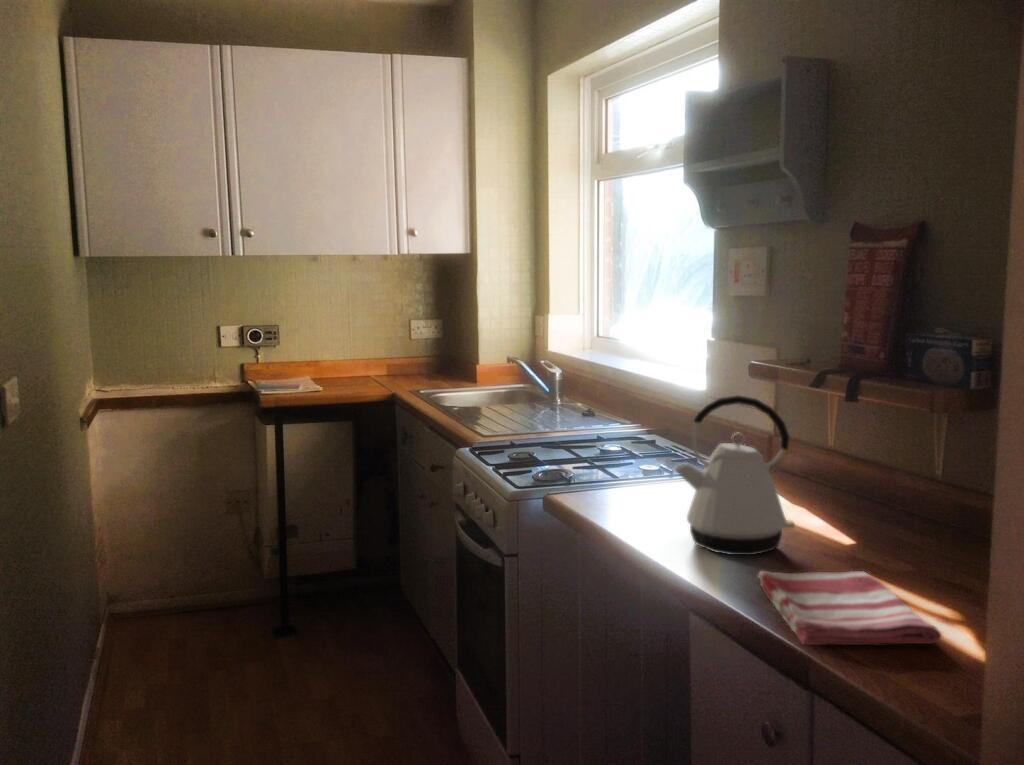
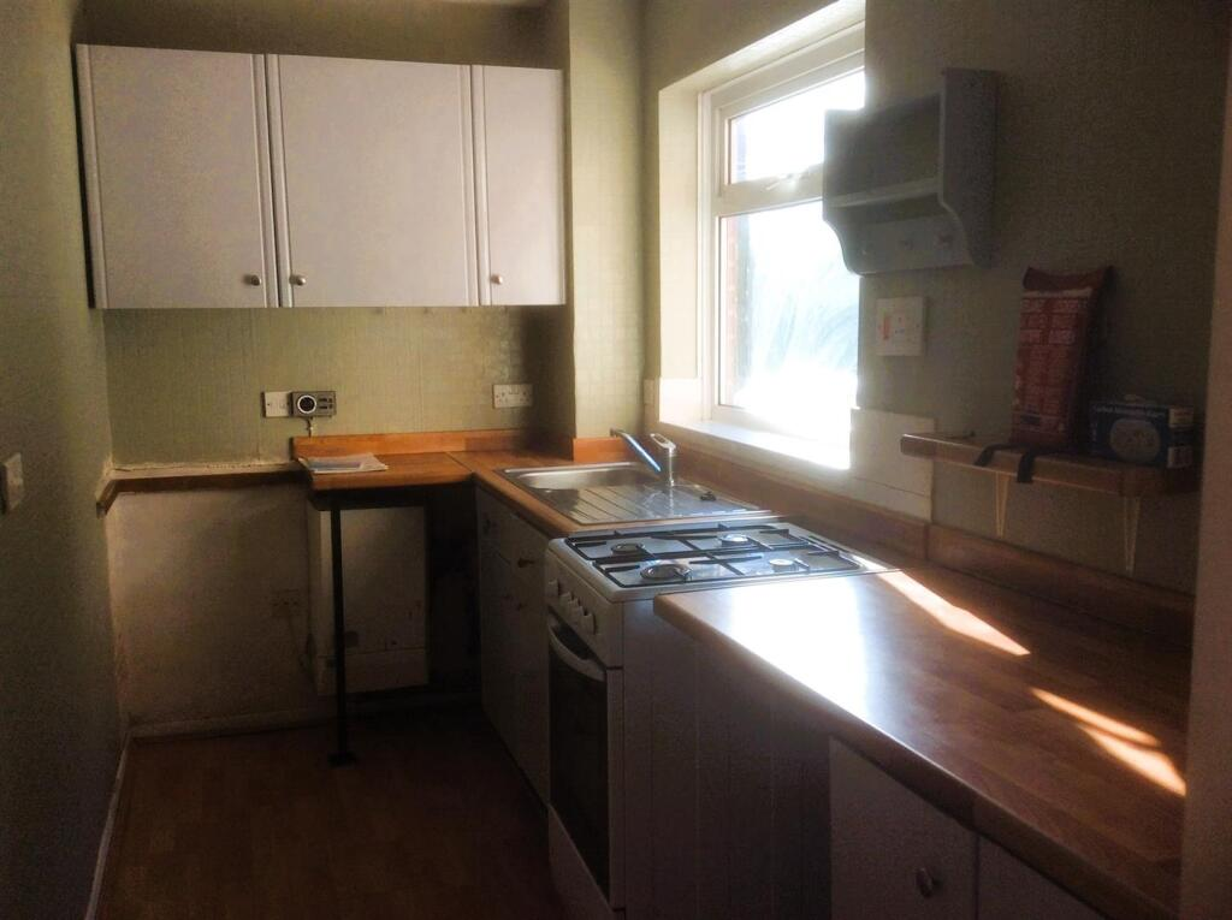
- dish towel (839, 602)
- kettle (733, 470)
